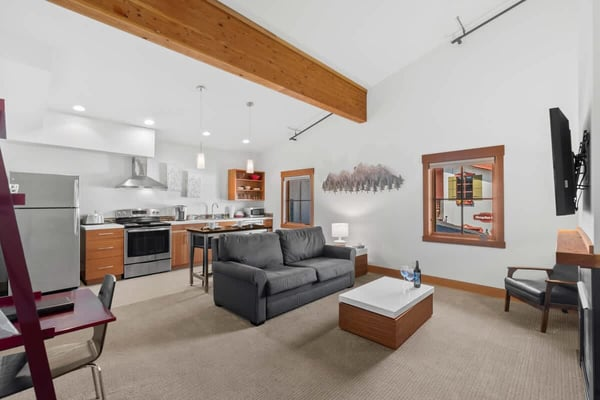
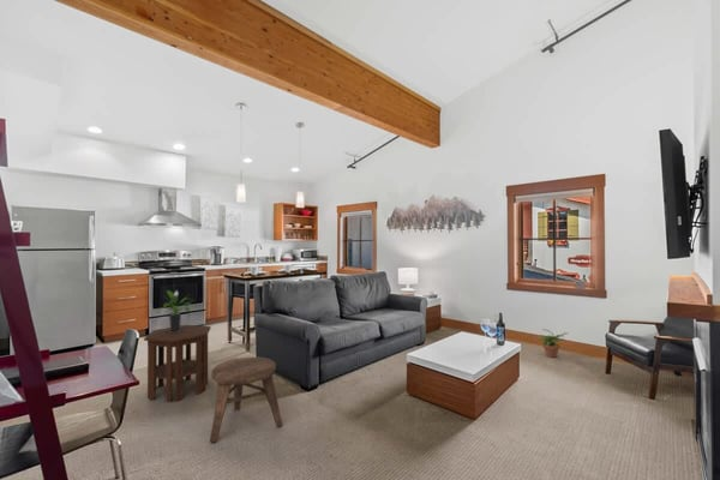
+ stool (241, 395)
+ side table (179, 360)
+ potted plant (175, 310)
+ potted plant (553, 342)
